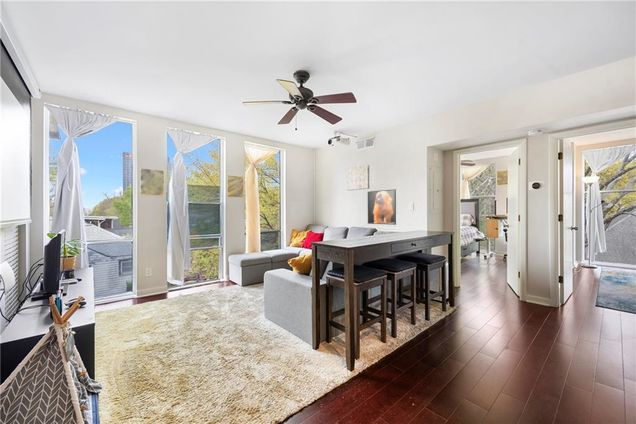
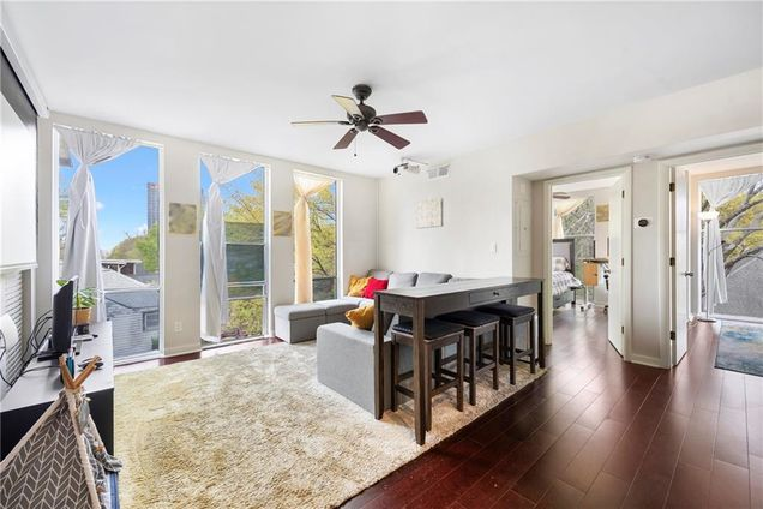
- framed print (381, 207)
